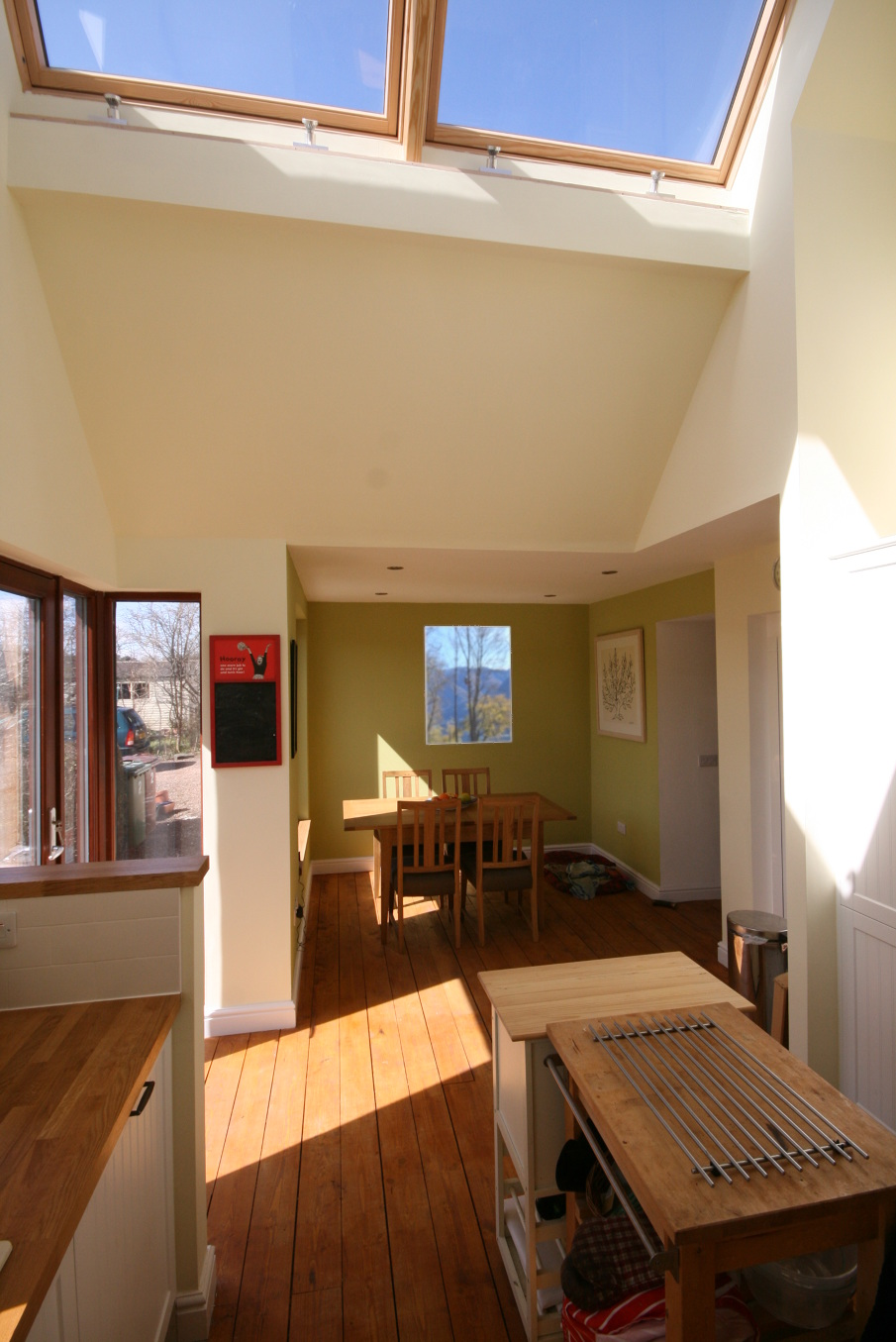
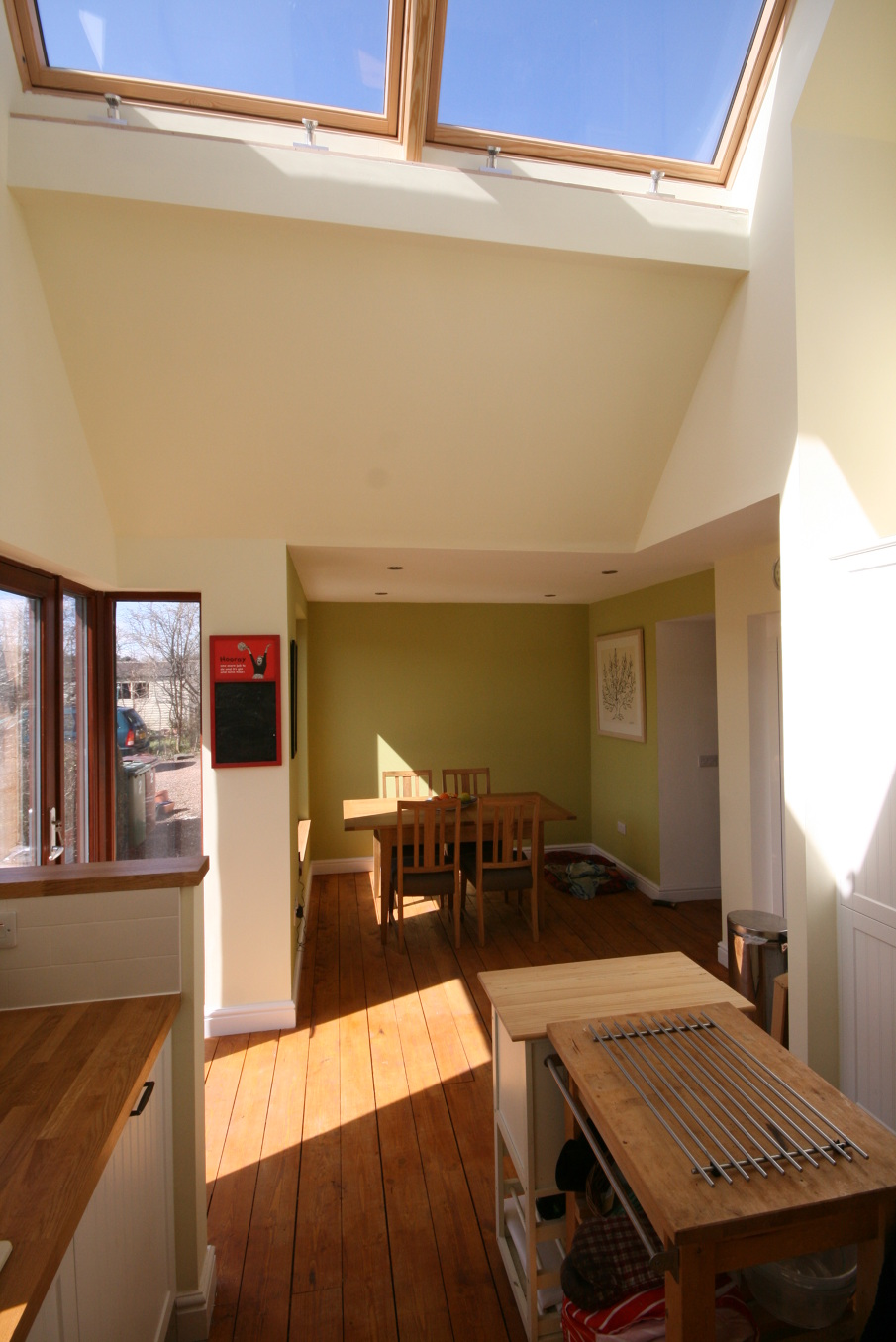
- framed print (468, 684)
